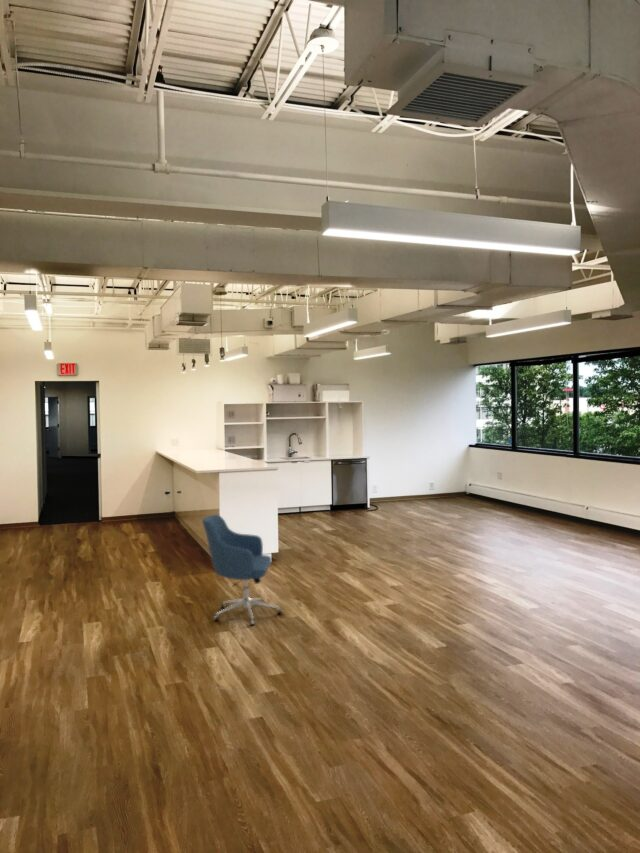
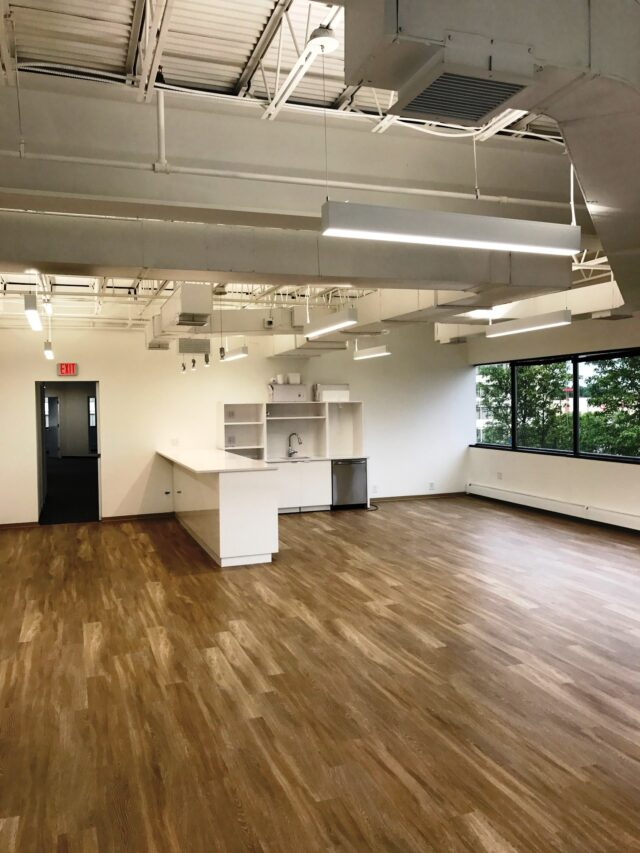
- chair (242, 565)
